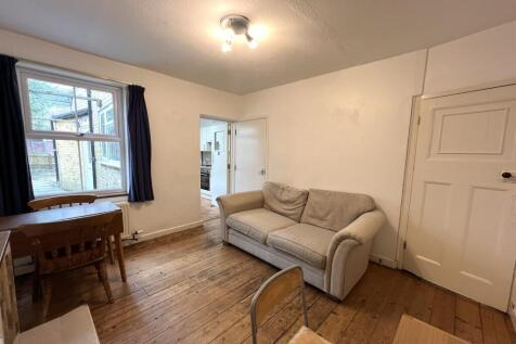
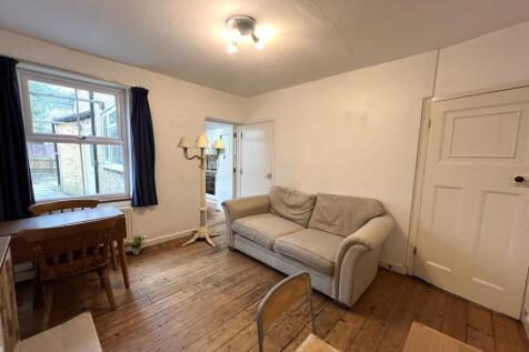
+ floor lamp (202, 188)
+ potted plant (136, 245)
